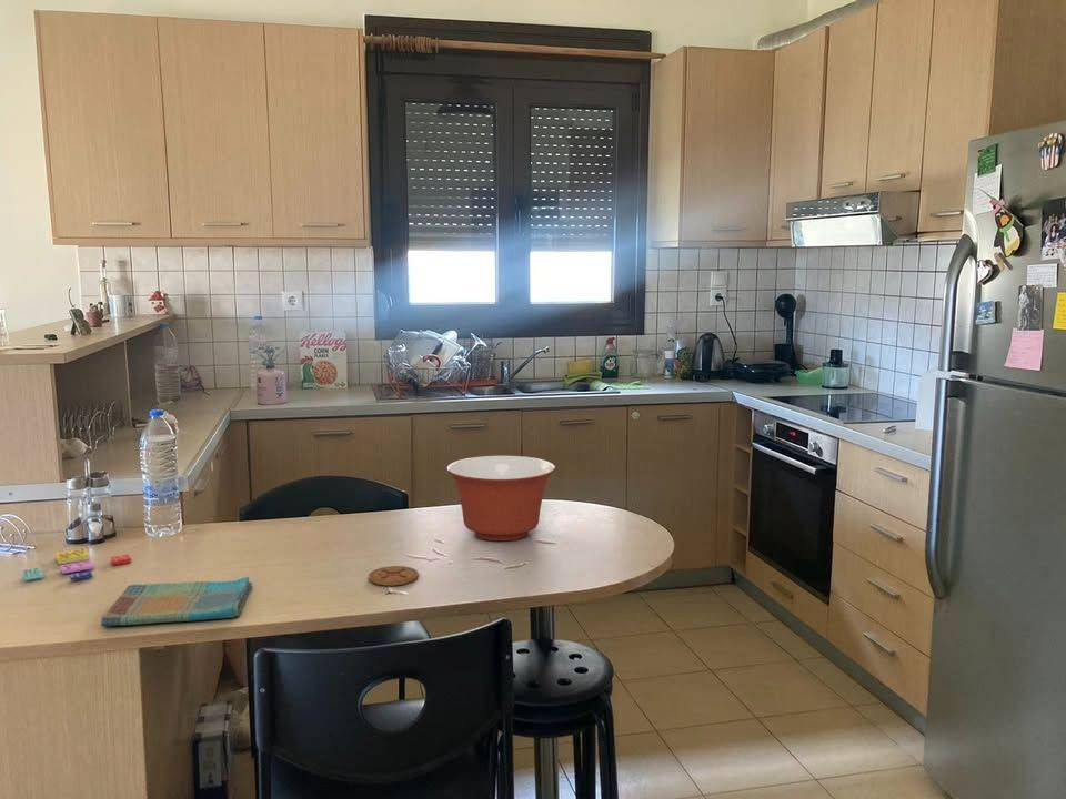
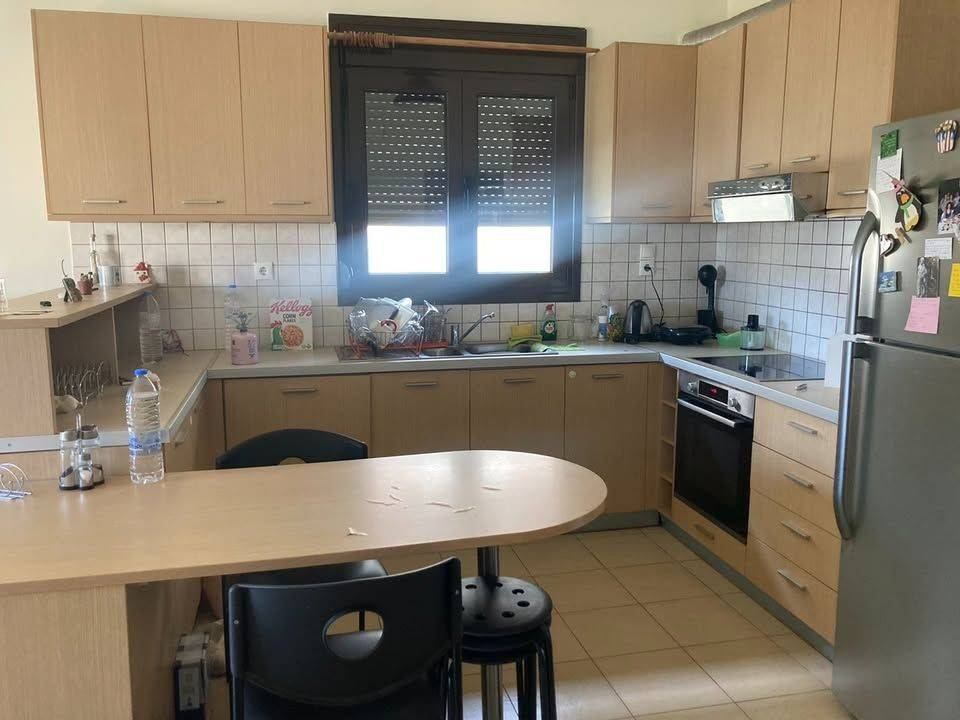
- mixing bowl (501, 499)
- coaster (393, 575)
- books (77, 564)
- dish towel (181, 599)
